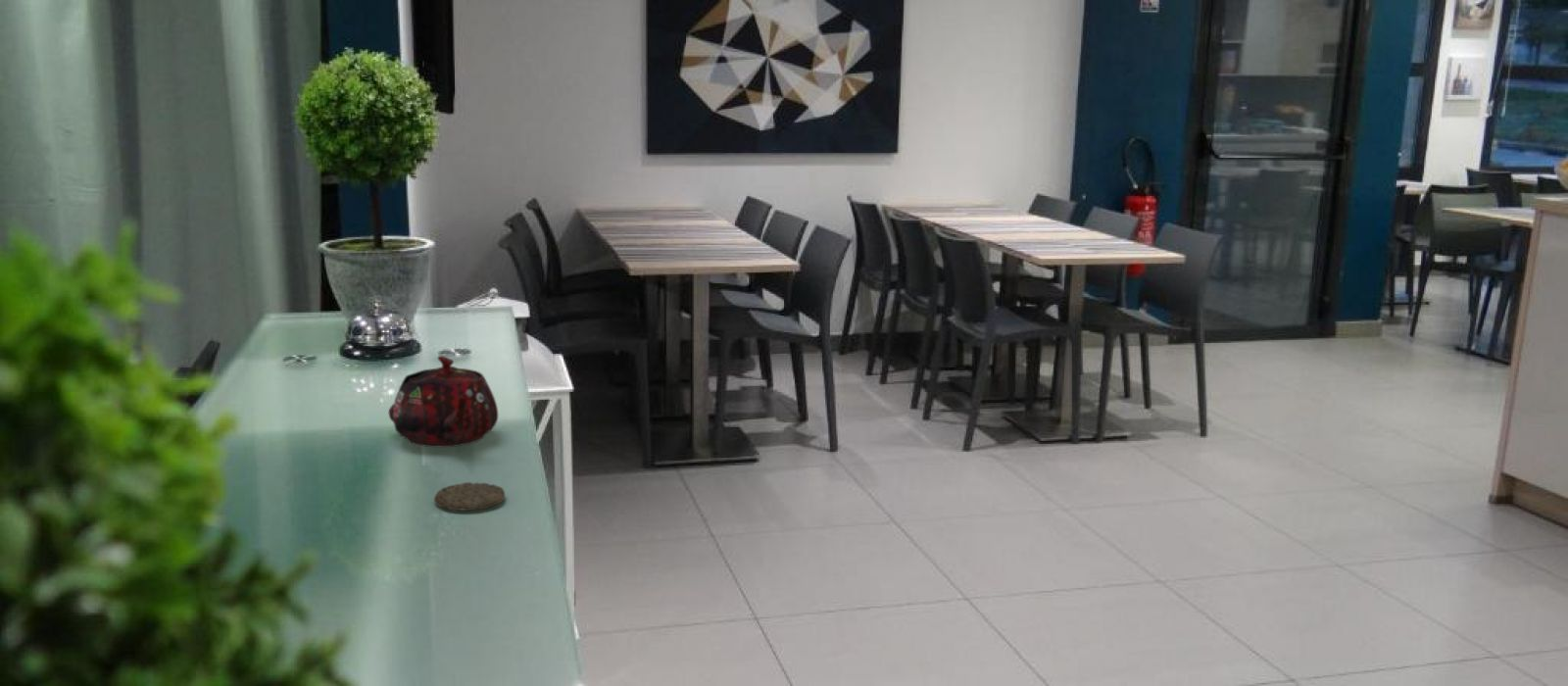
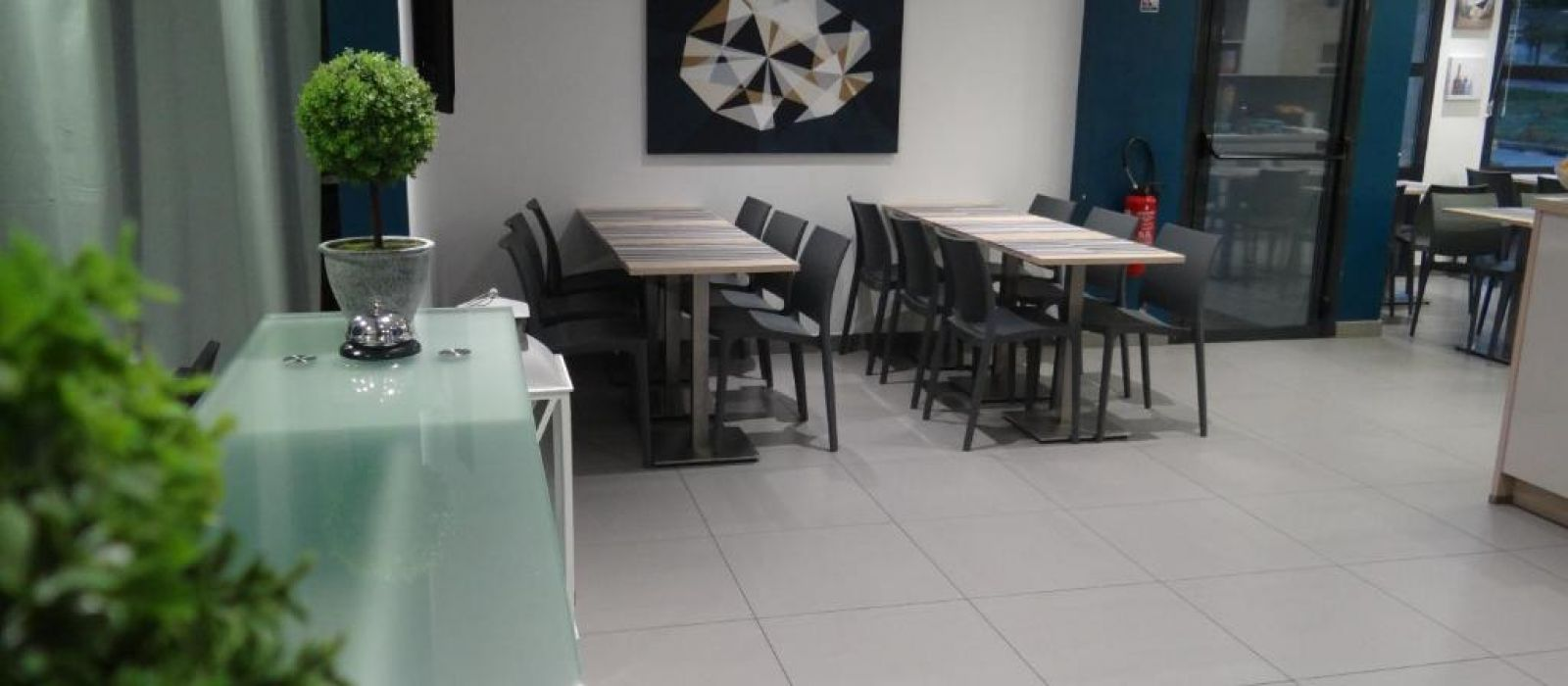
- cookie (469, 495)
- teapot (446, 398)
